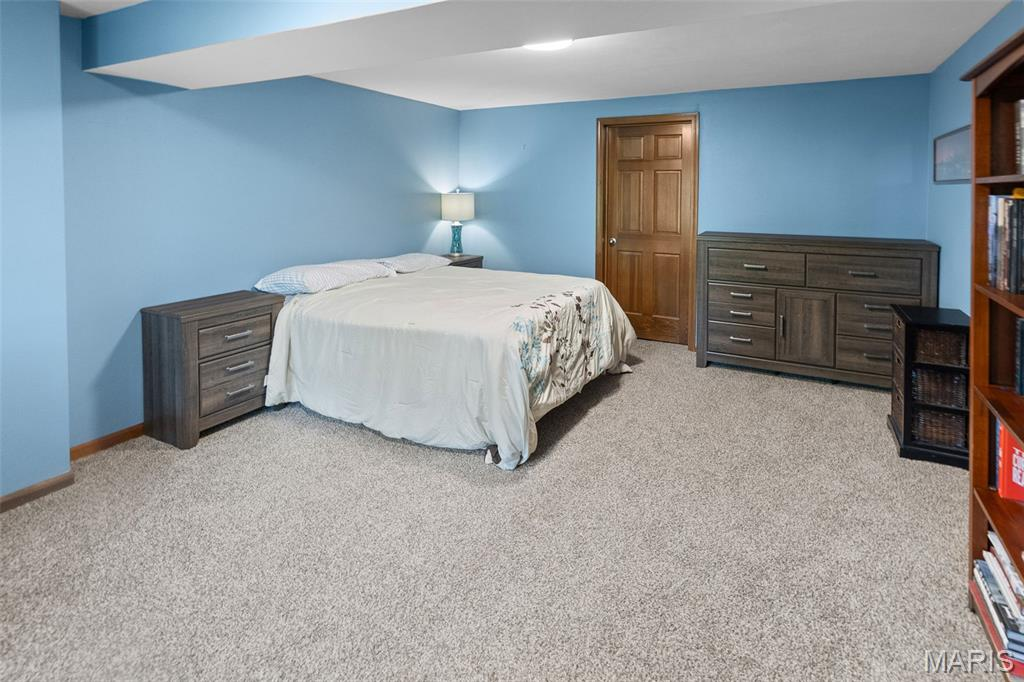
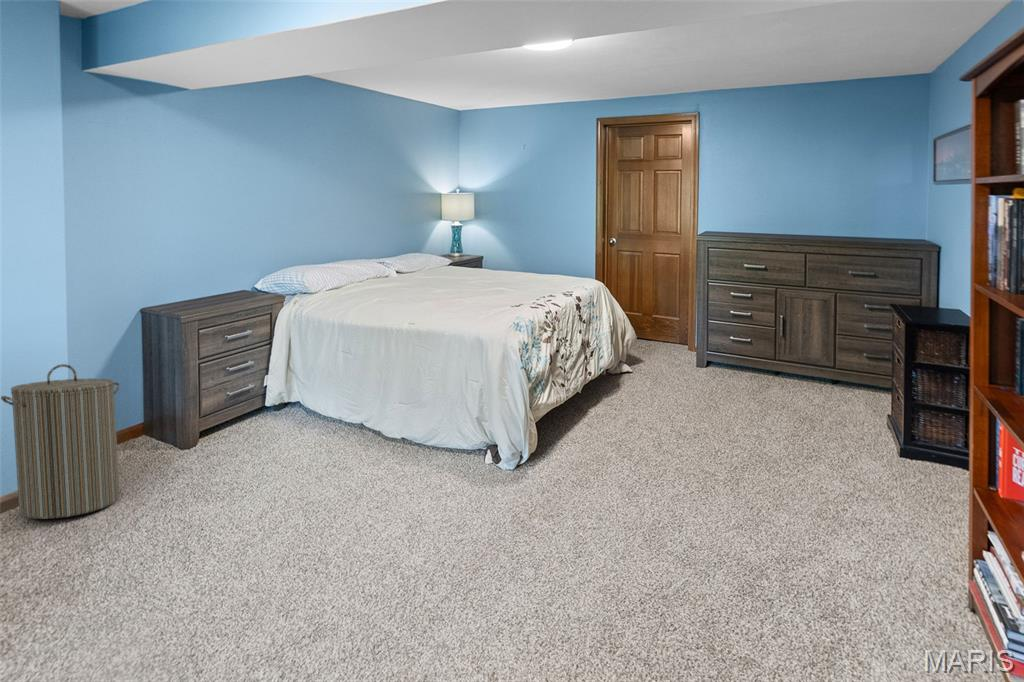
+ laundry hamper (67, 435)
